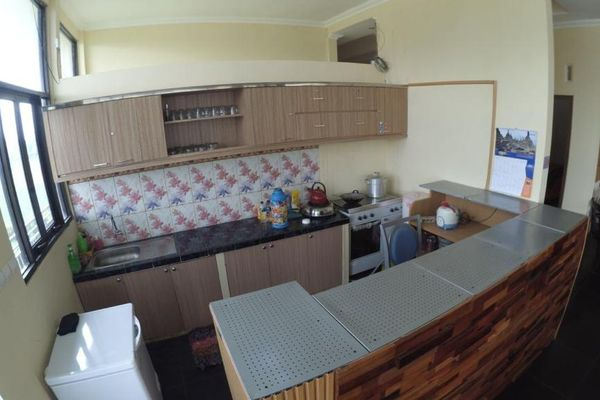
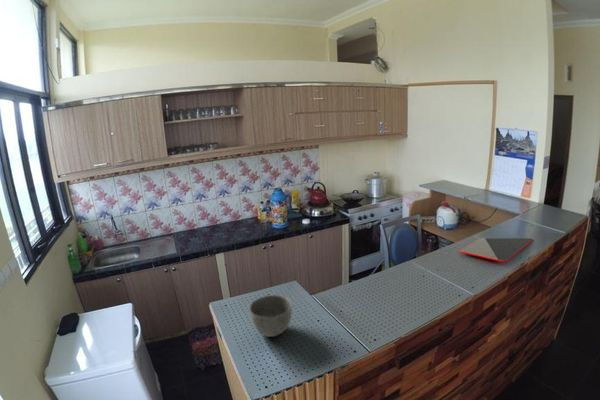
+ bowl (271, 319)
+ cutting board (497, 245)
